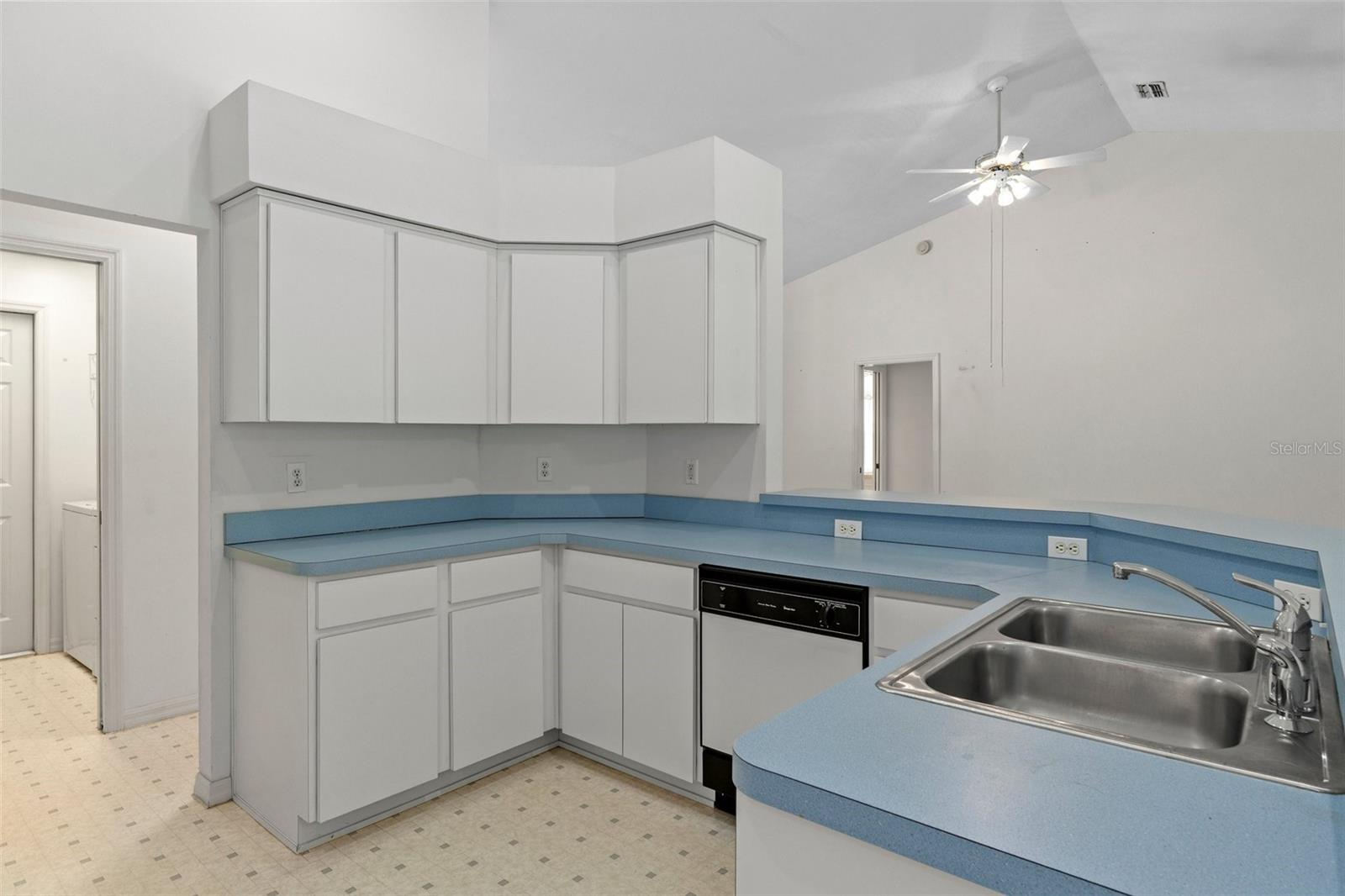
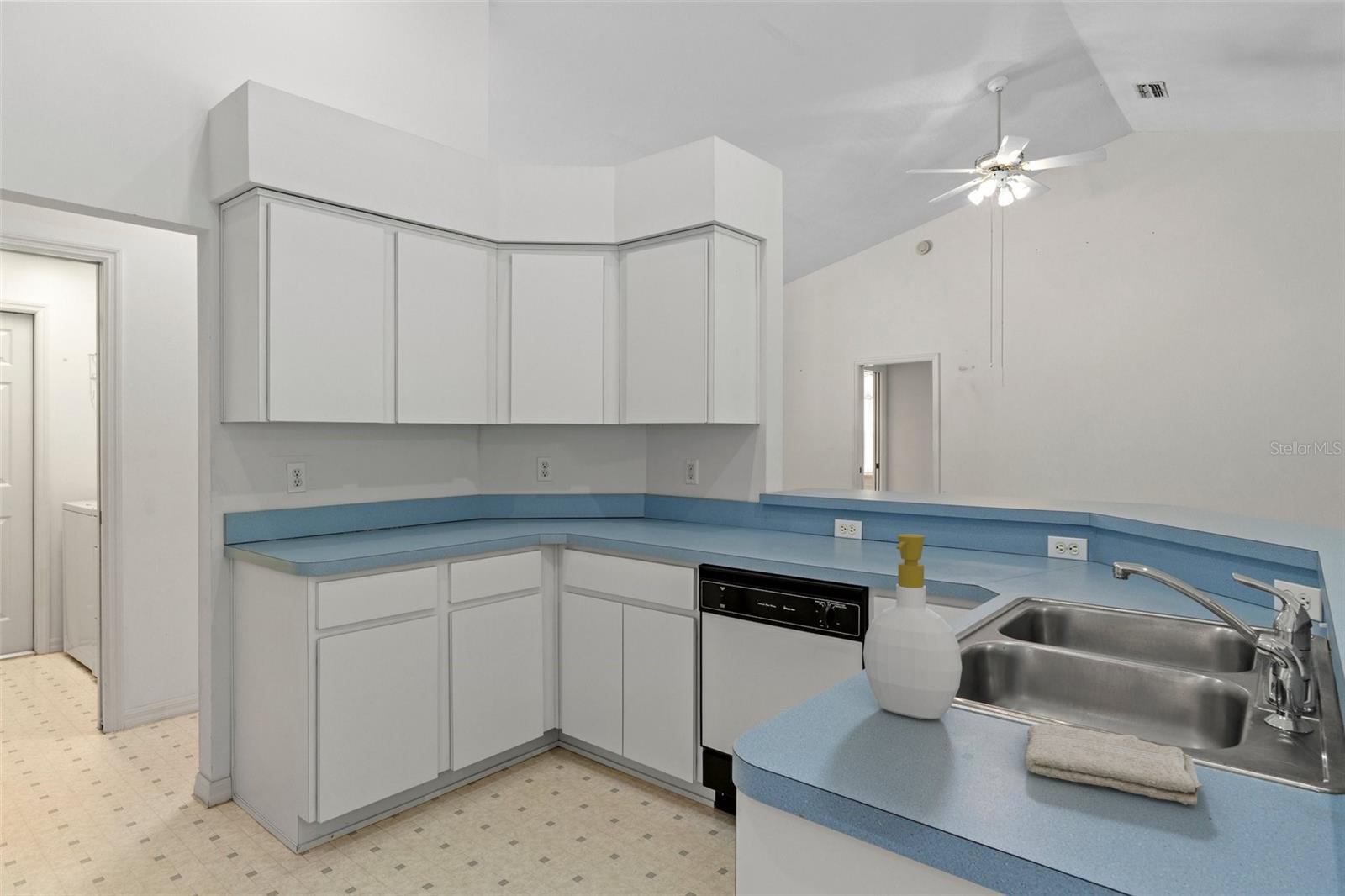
+ soap bottle (910, 624)
+ washcloth (1107, 759)
